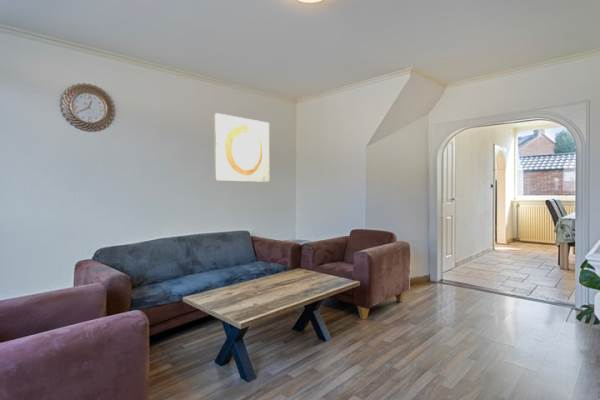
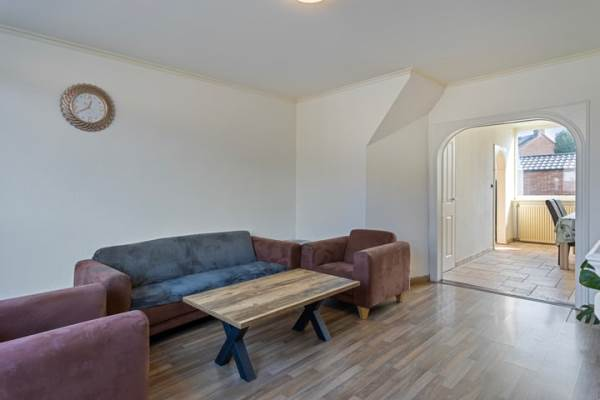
- wall art (243, 149)
